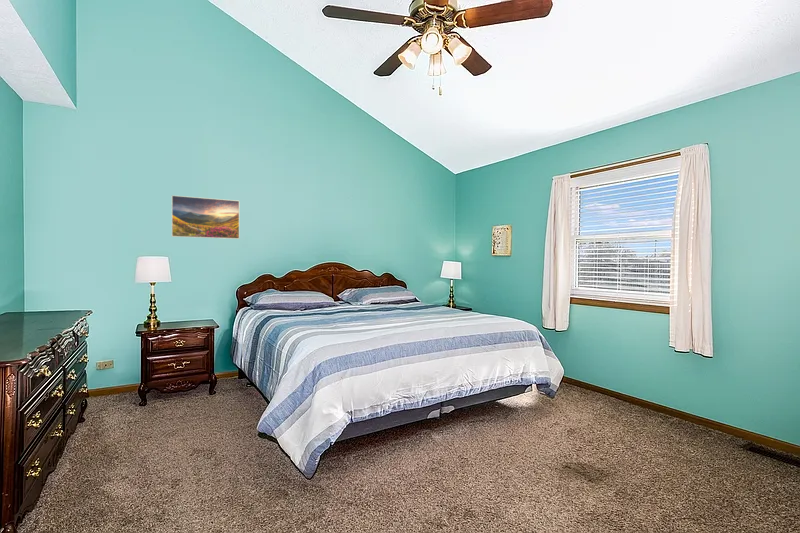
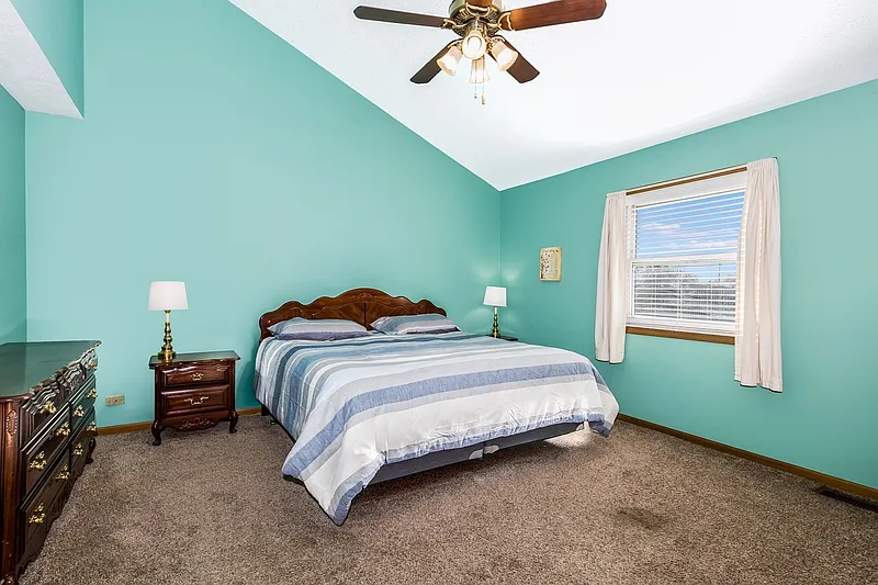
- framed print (206, 218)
